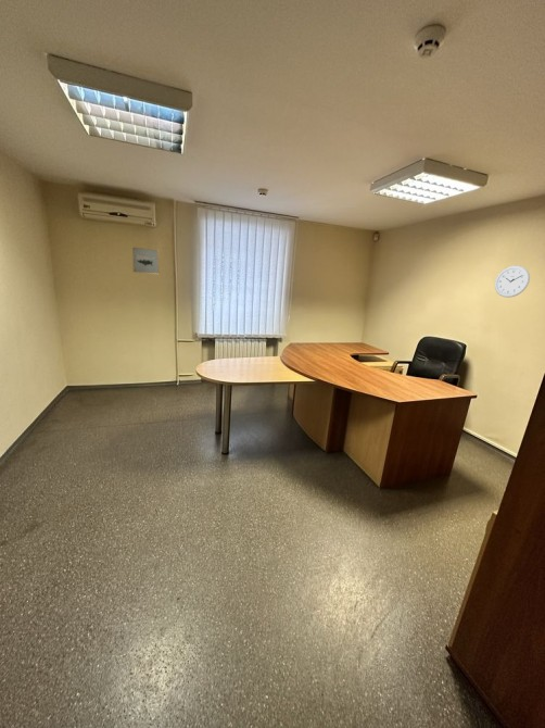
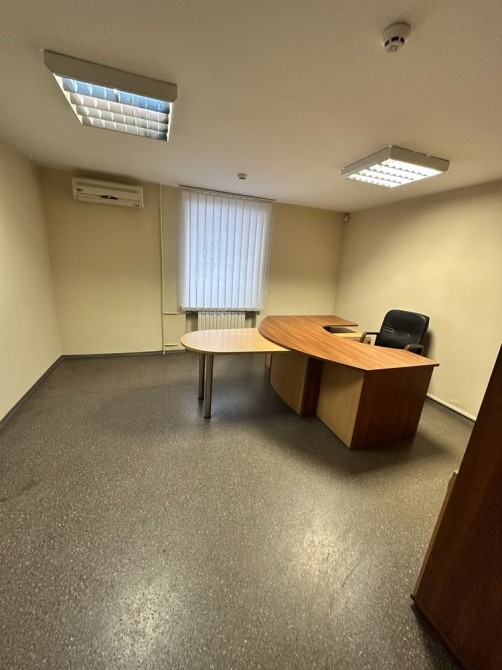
- wall art (145, 261)
- wall clock (510, 281)
